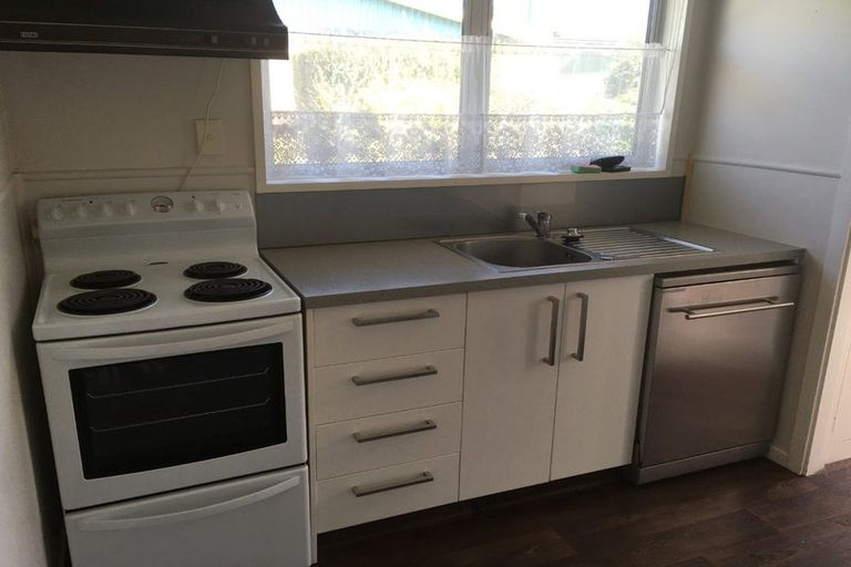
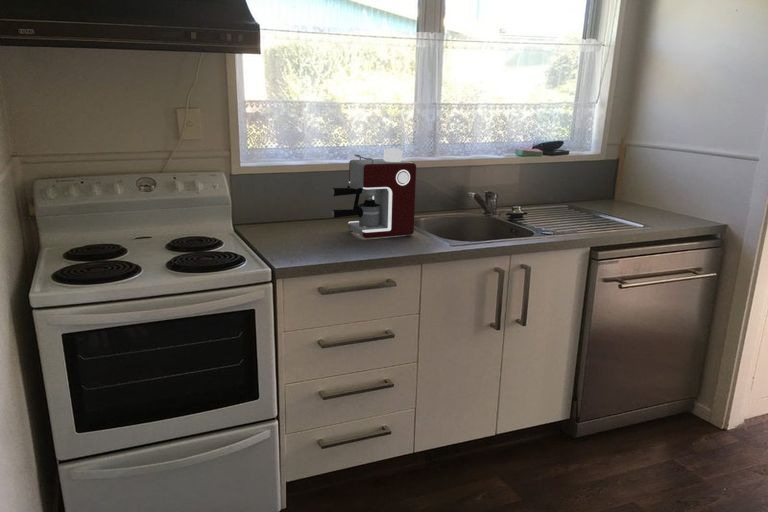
+ coffee maker (370, 191)
